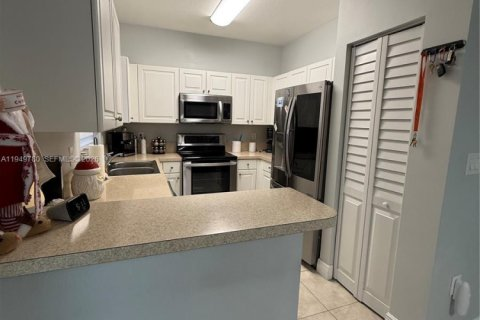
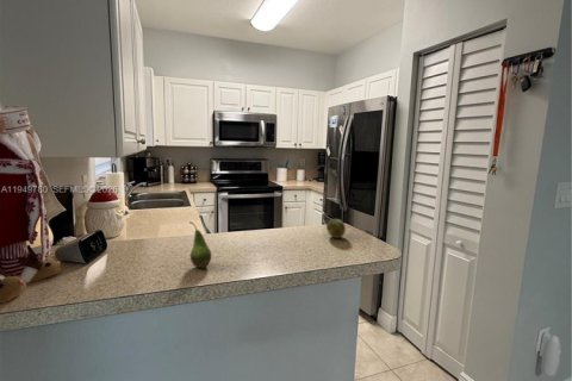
+ fruit (335, 227)
+ fruit (200, 243)
